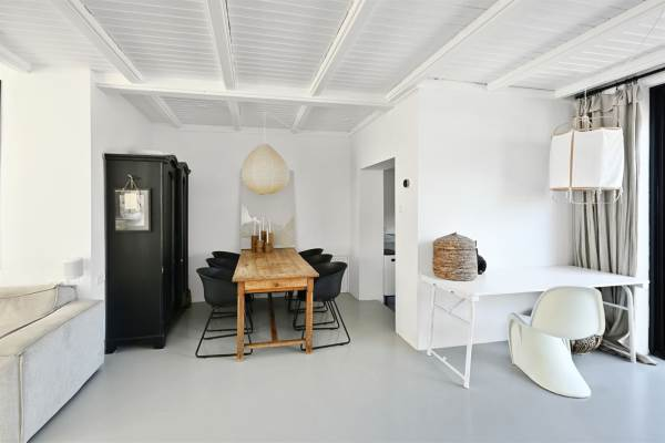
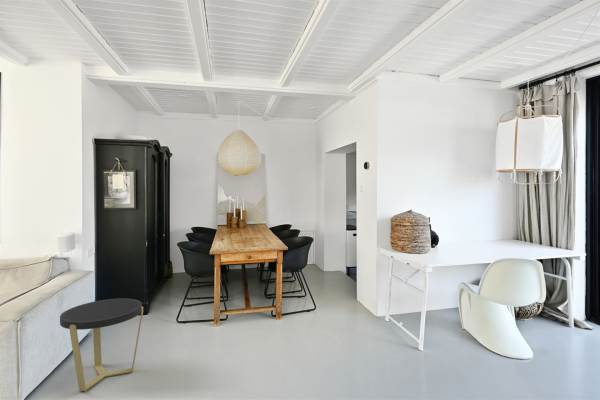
+ side table (100, 342)
